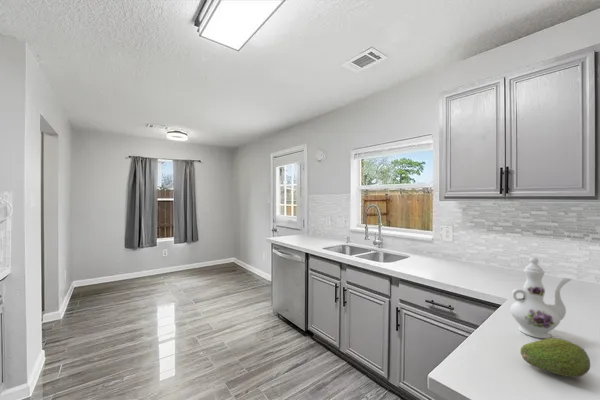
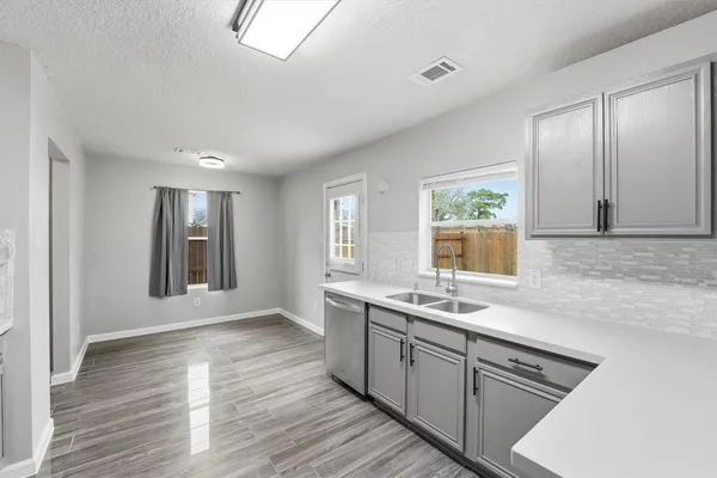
- chinaware (540, 295)
- fruit (554, 355)
